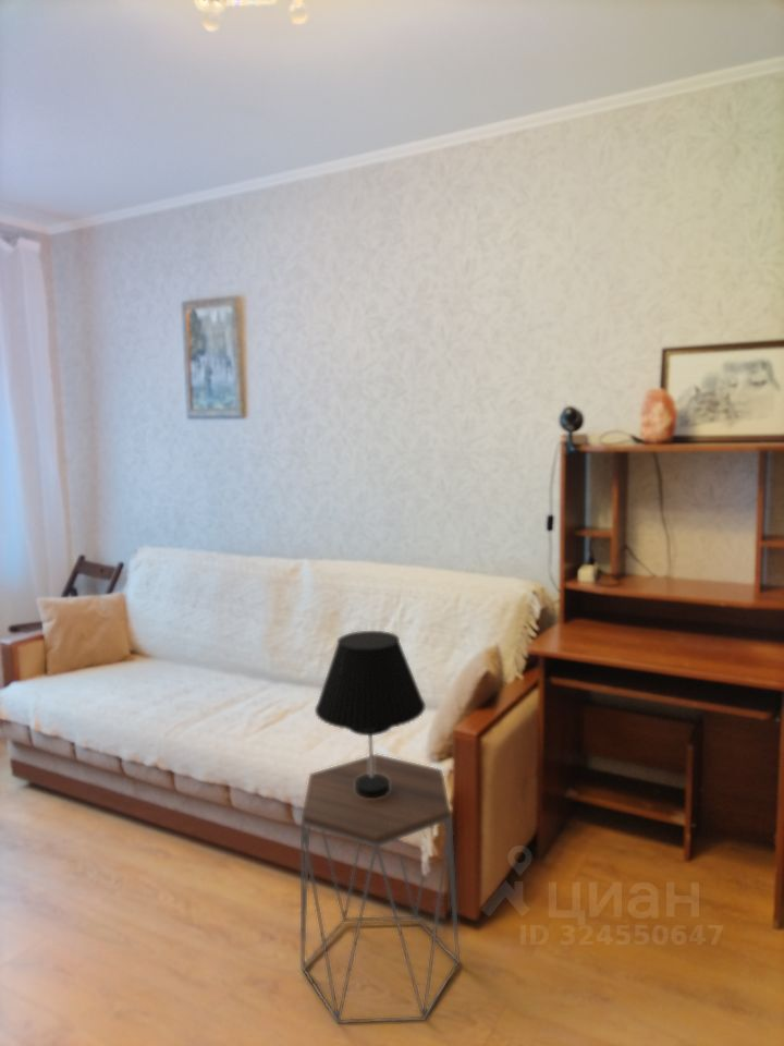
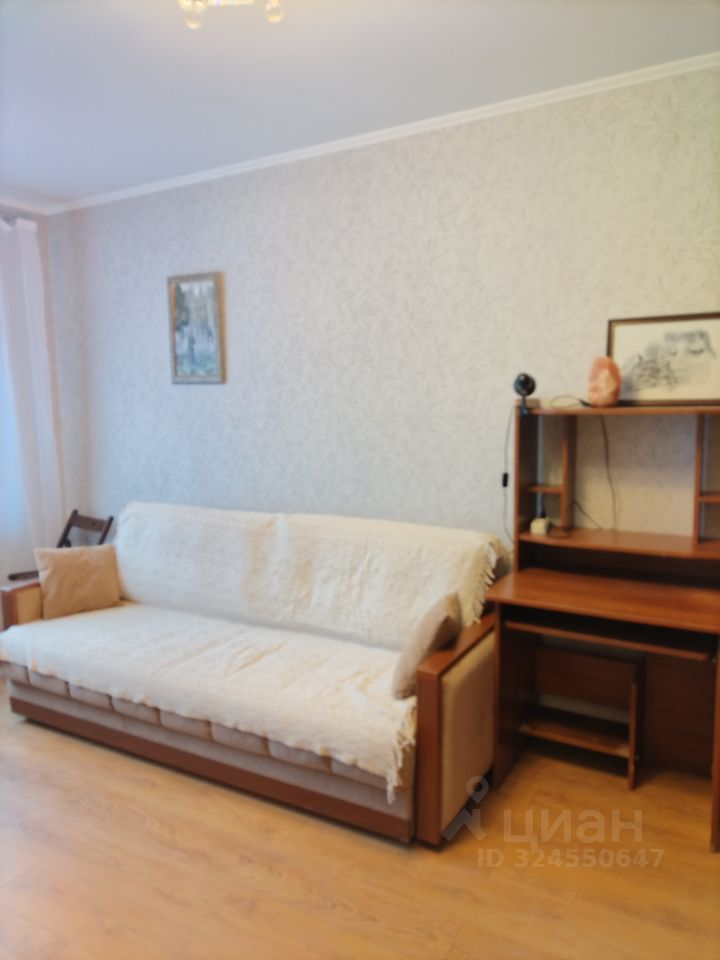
- table lamp (370, 715)
- side table (383, 877)
